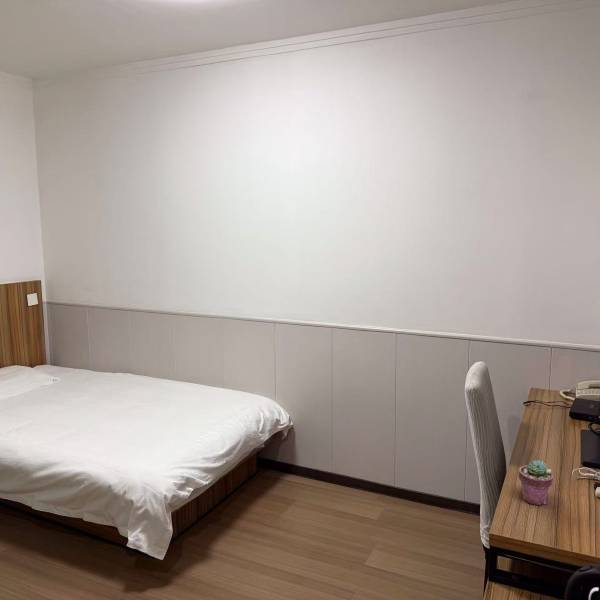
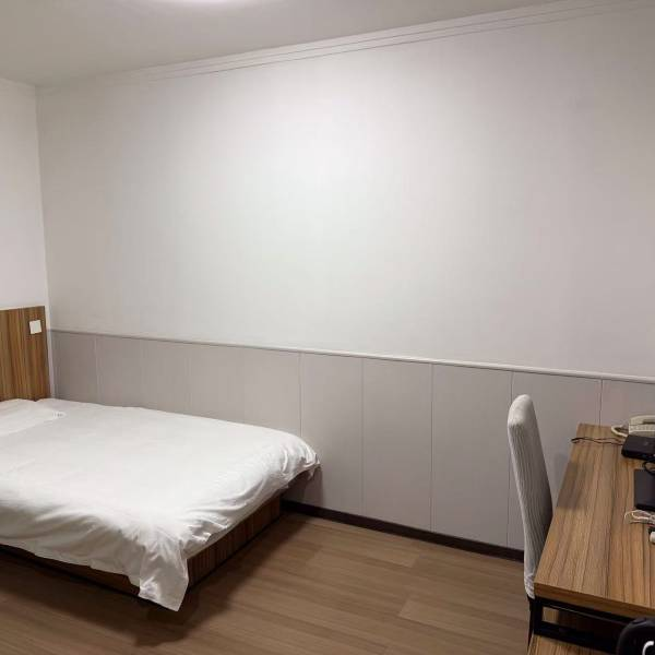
- potted succulent (535, 480)
